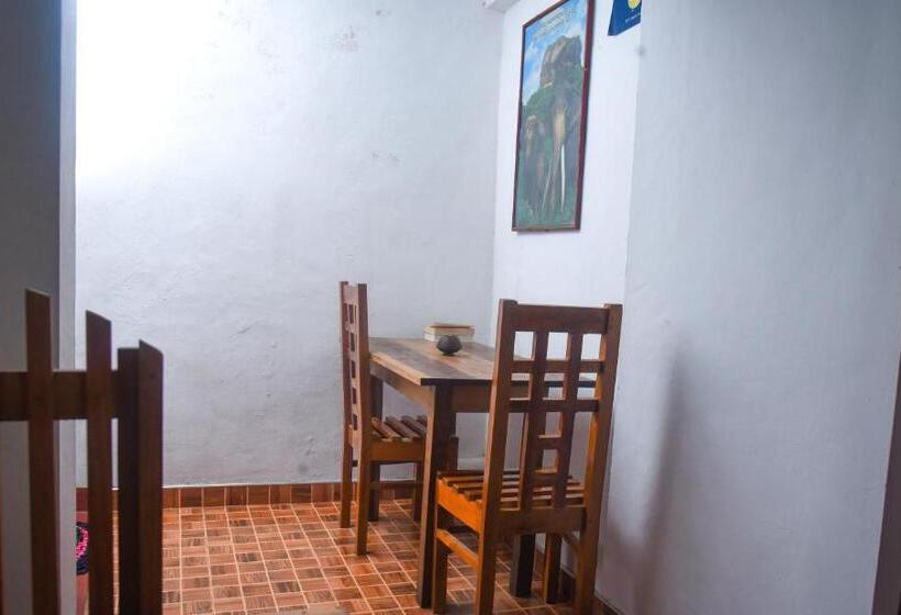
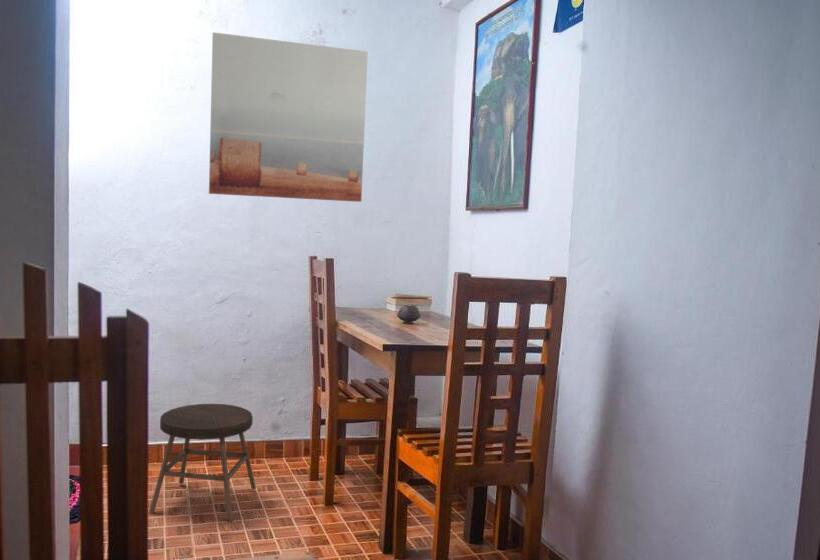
+ wall art (289, 121)
+ stool (207, 455)
